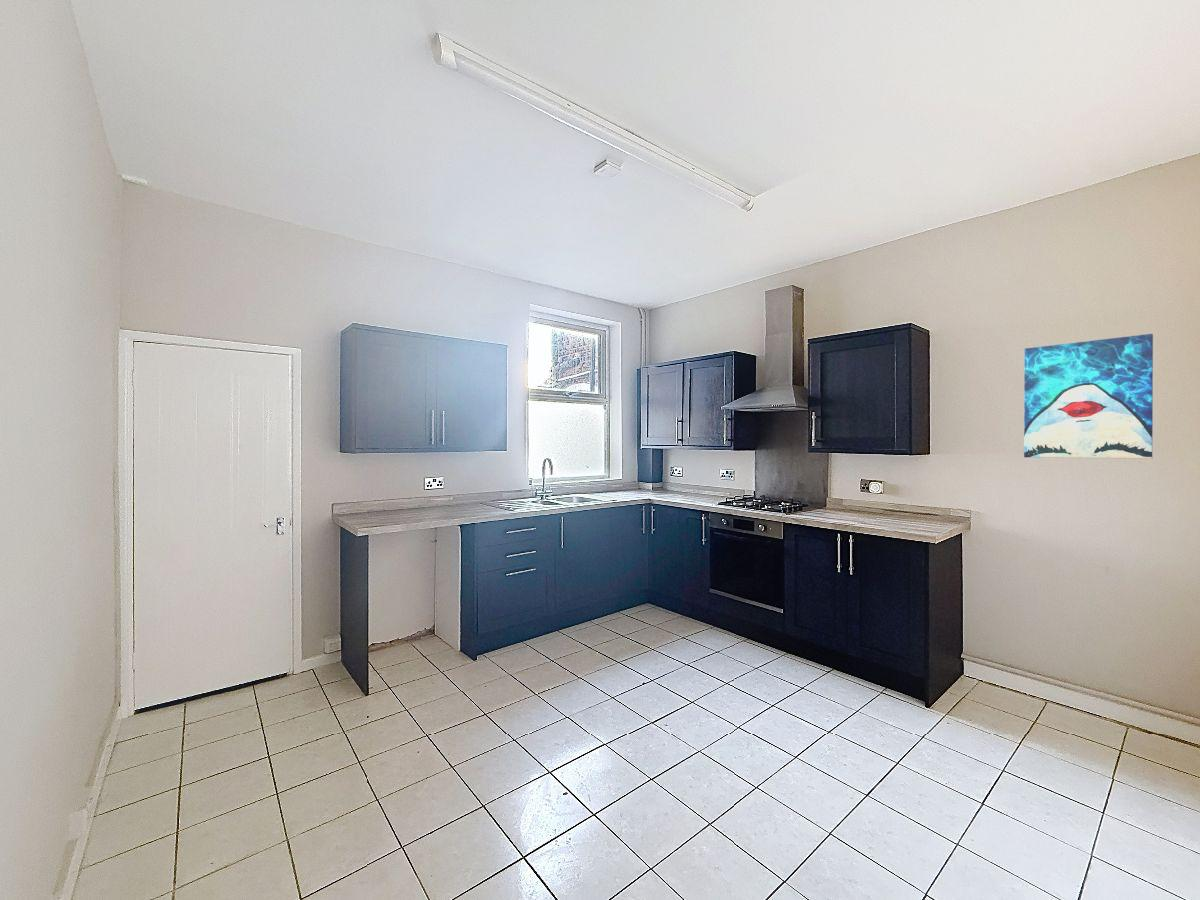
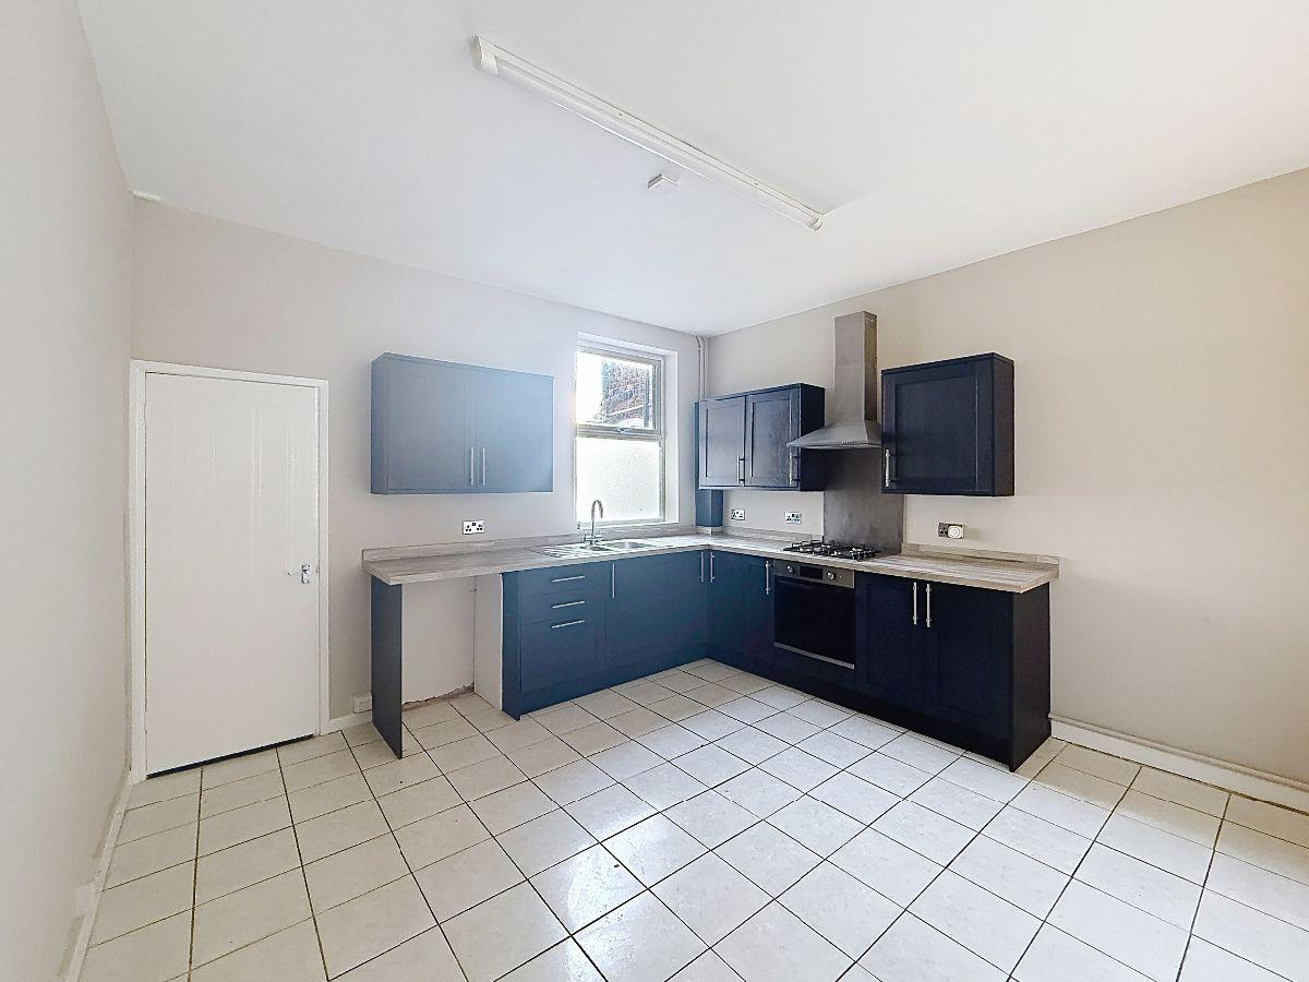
- wall art (1084, 400)
